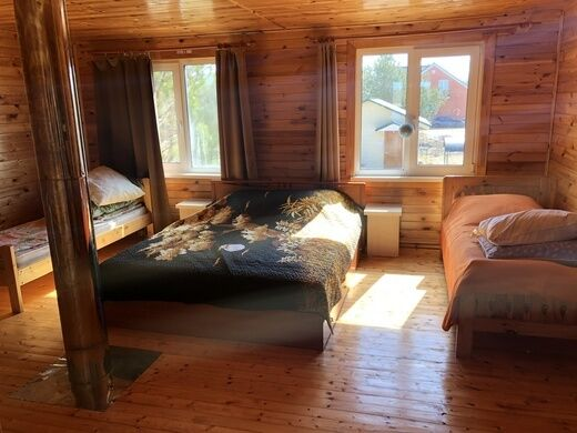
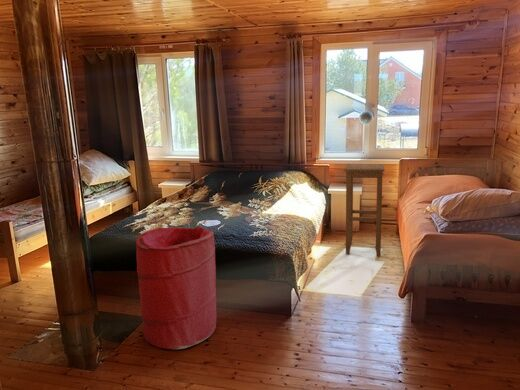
+ laundry hamper (178, 280)
+ stool (364, 210)
